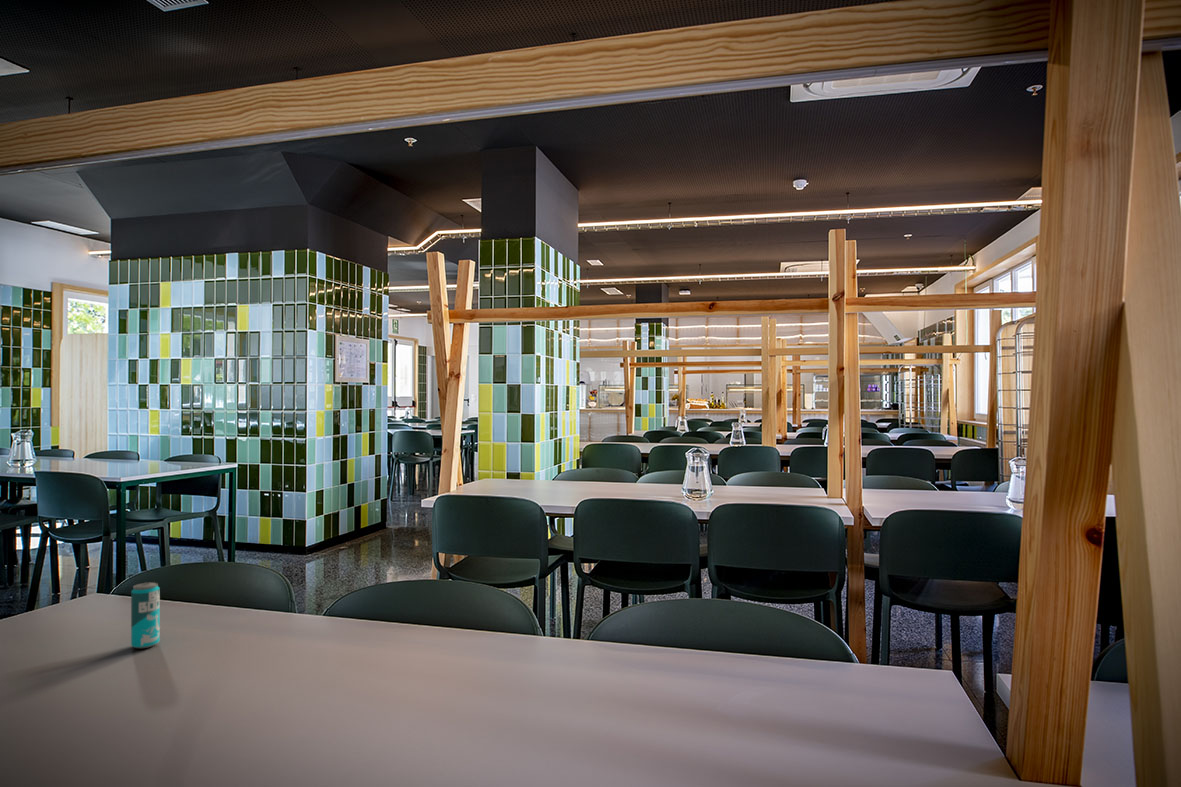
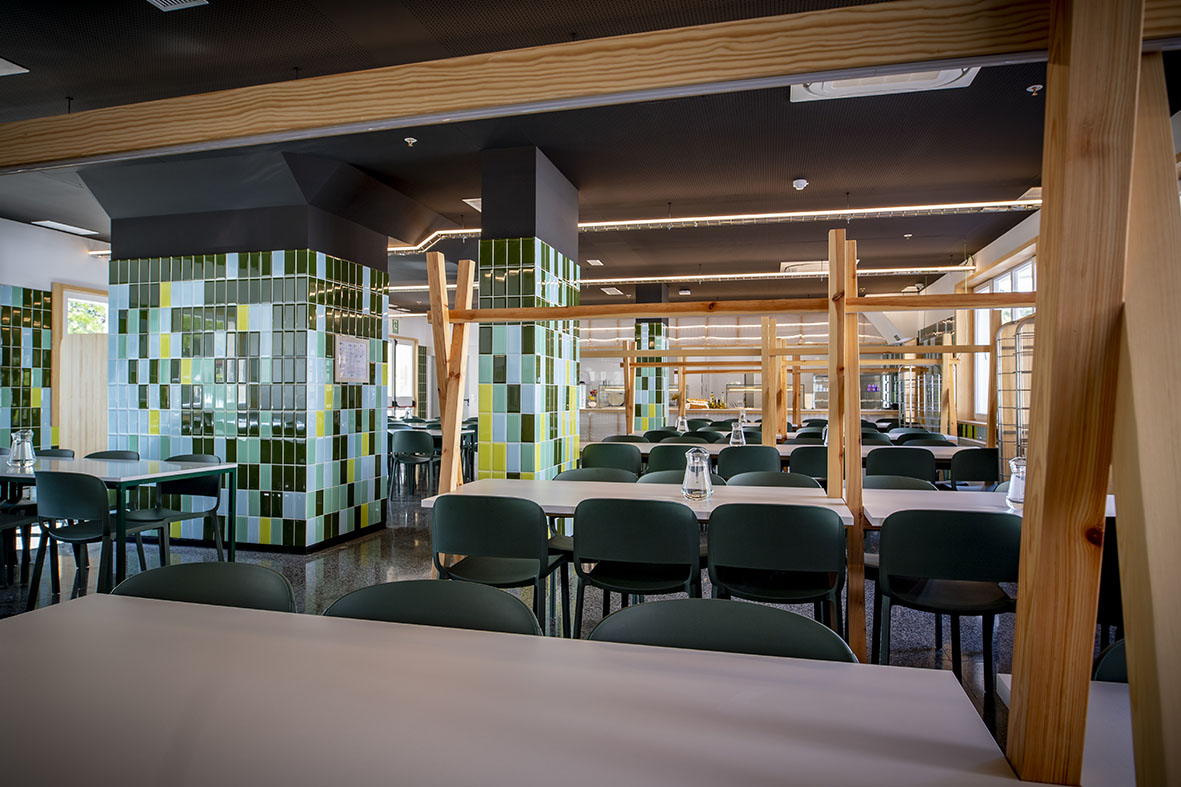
- beverage can (145, 614)
